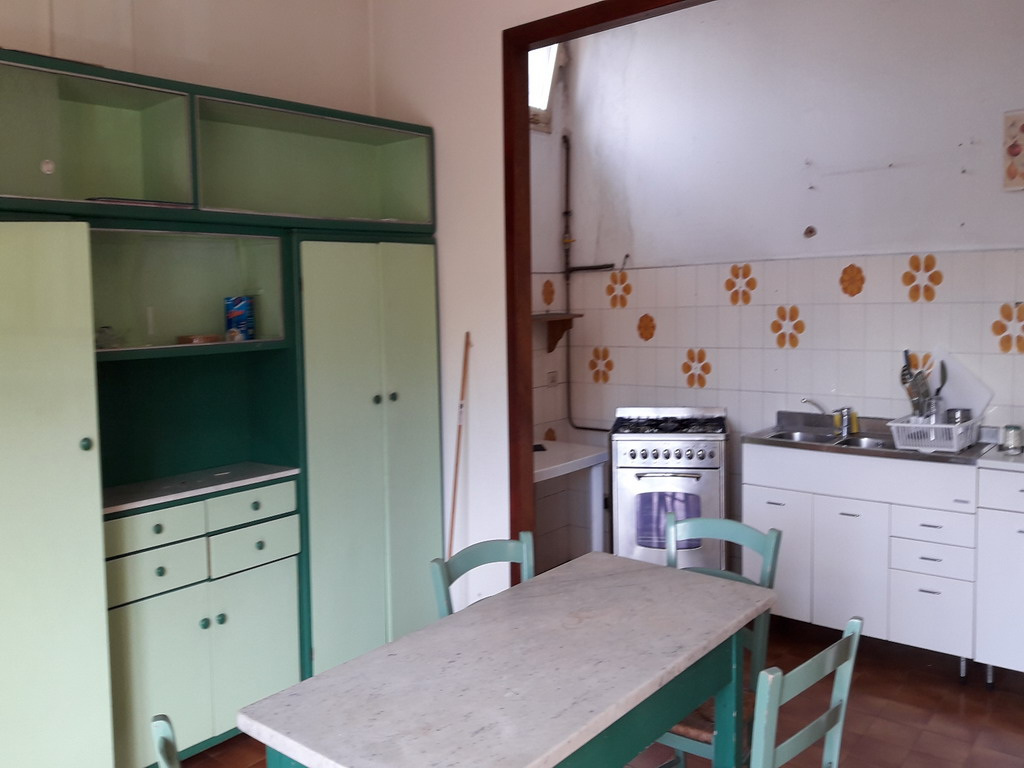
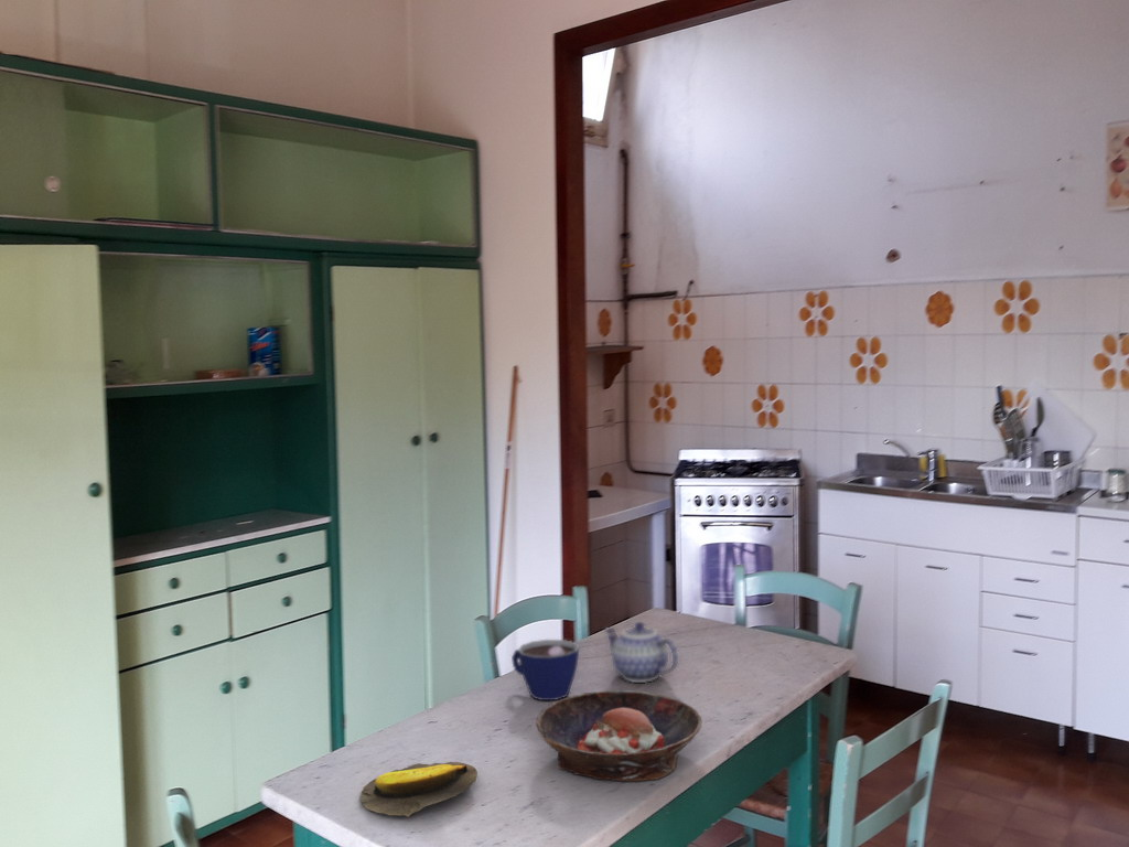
+ teapot (639, 650)
+ banana (419, 776)
+ cup (541, 668)
+ bowl (619, 732)
